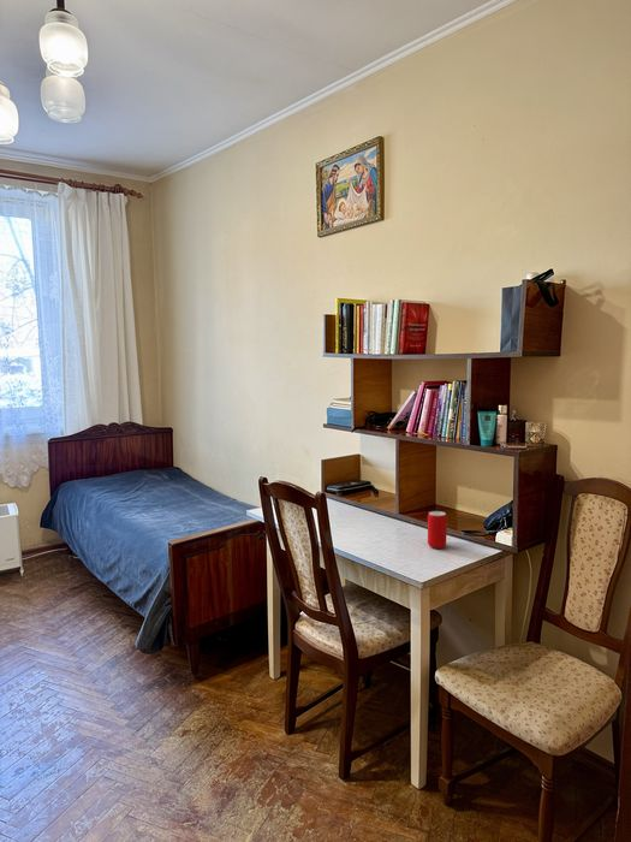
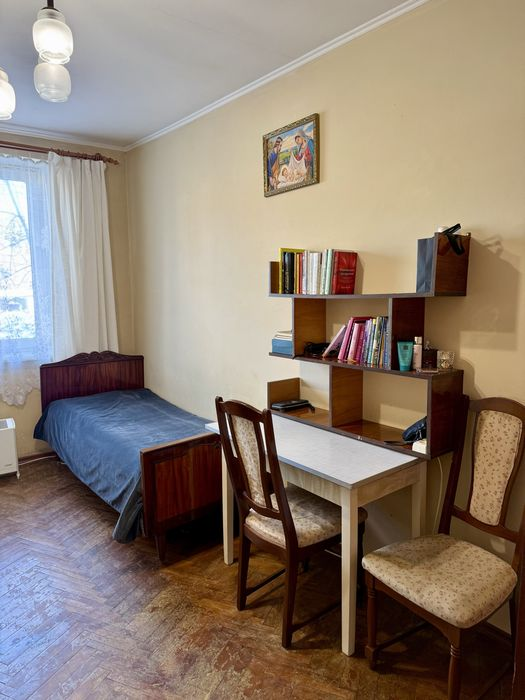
- beverage can (436, 529)
